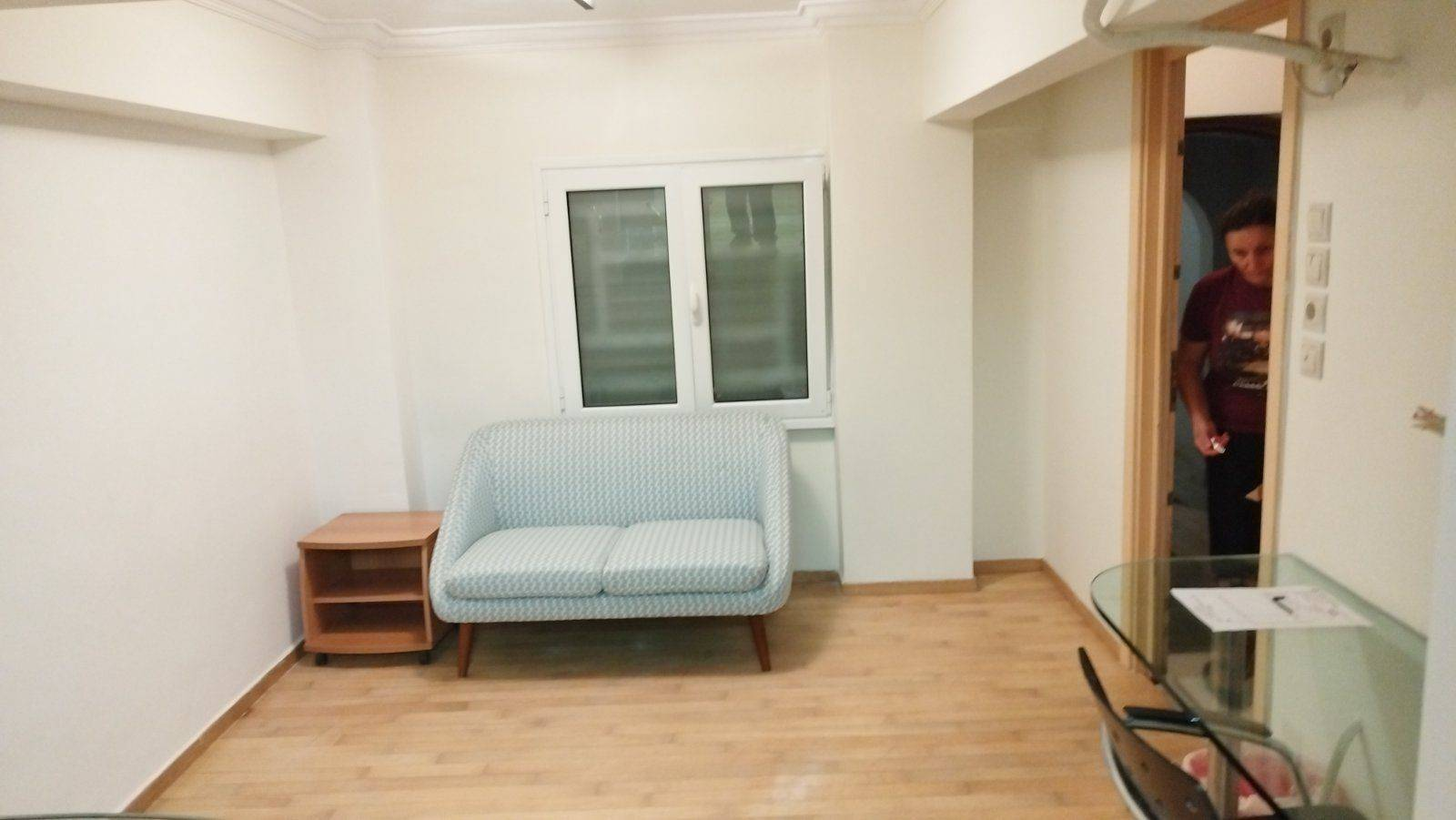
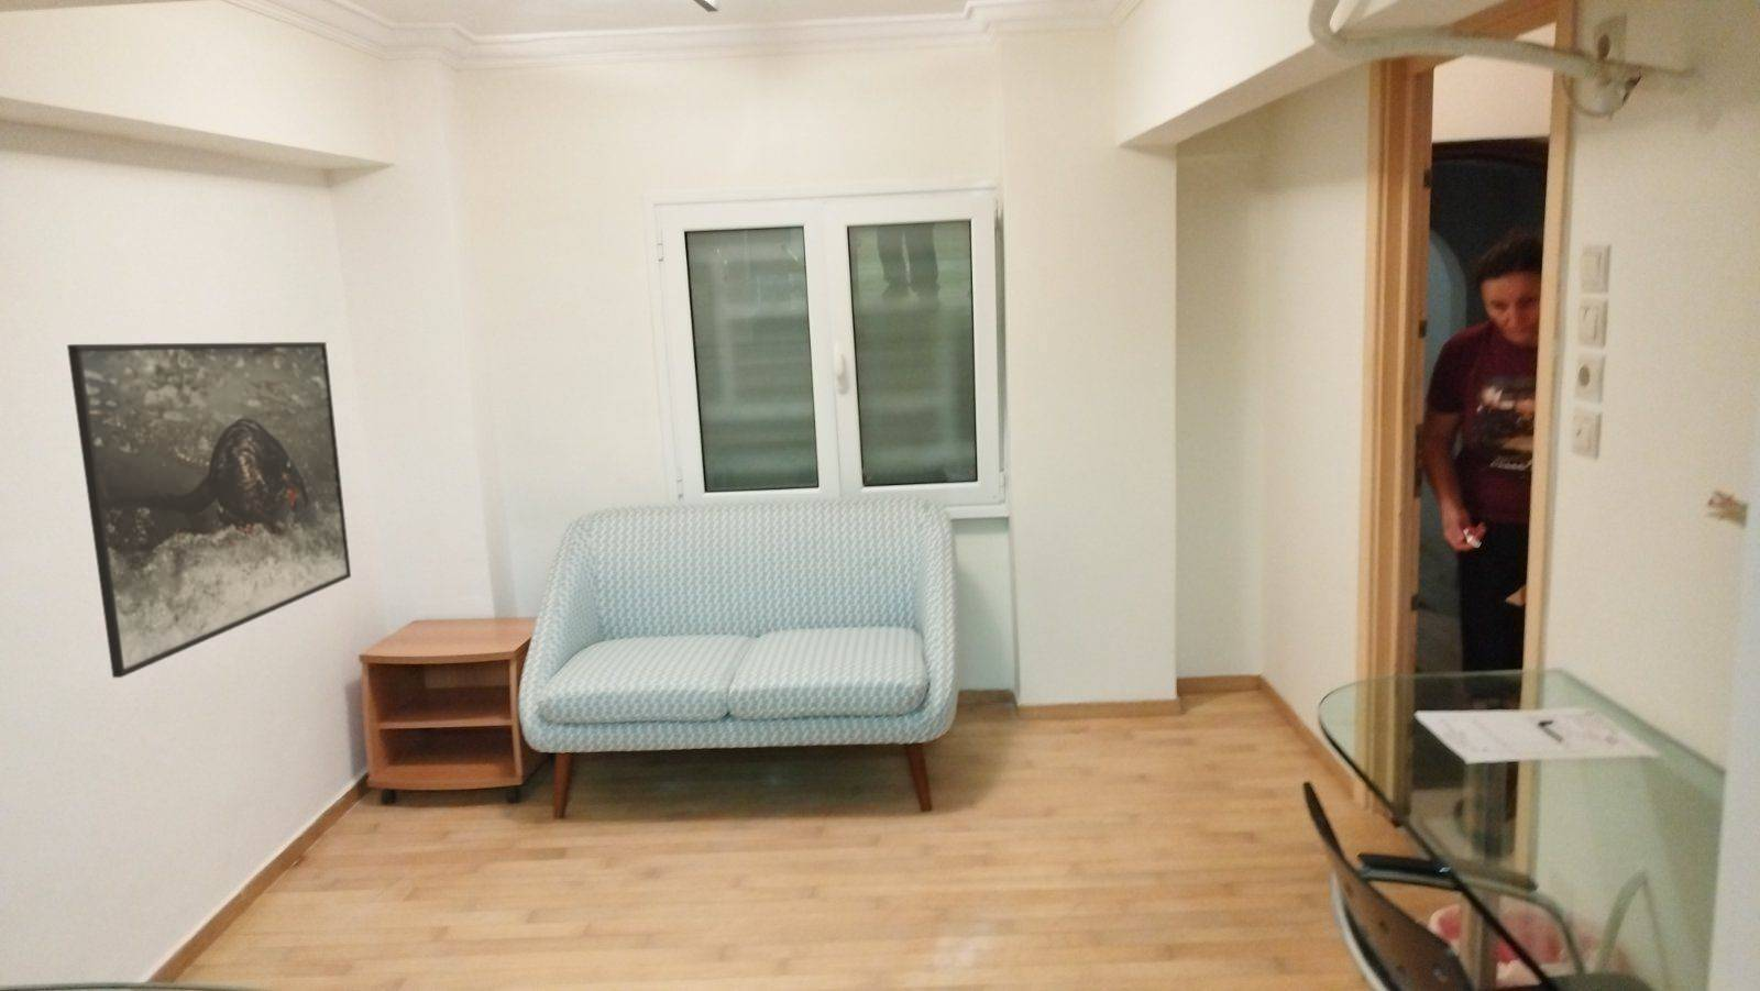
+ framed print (236, 483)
